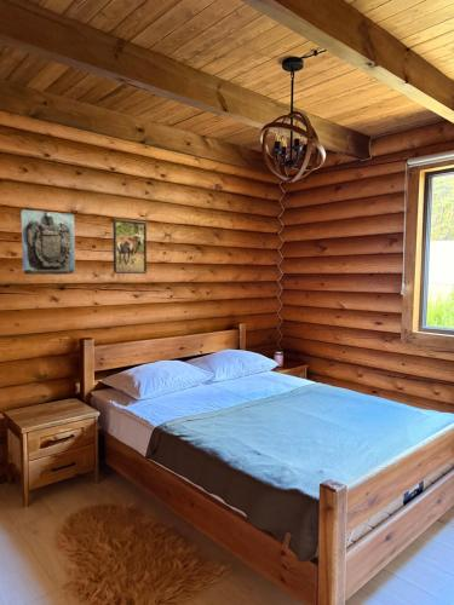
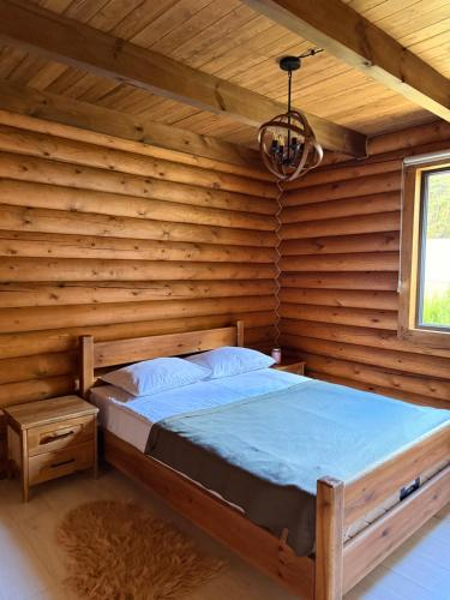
- wall sculpture (50, 242)
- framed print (130, 247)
